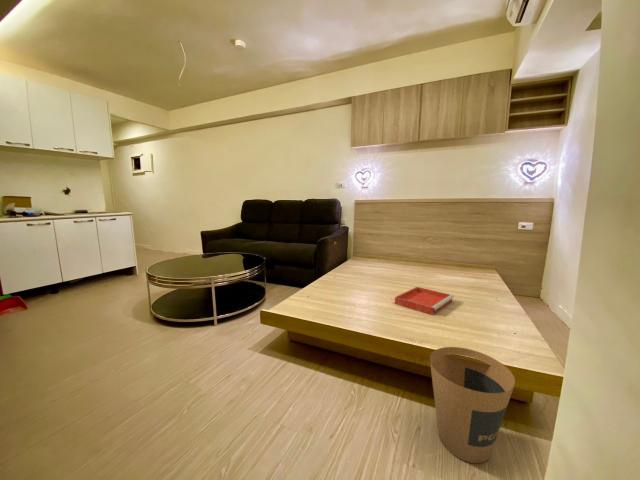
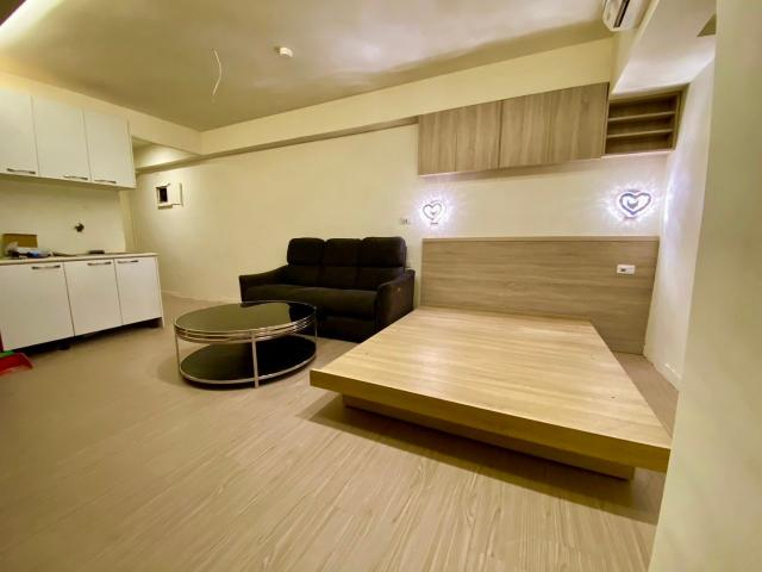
- trash can (466, 404)
- tray (424, 299)
